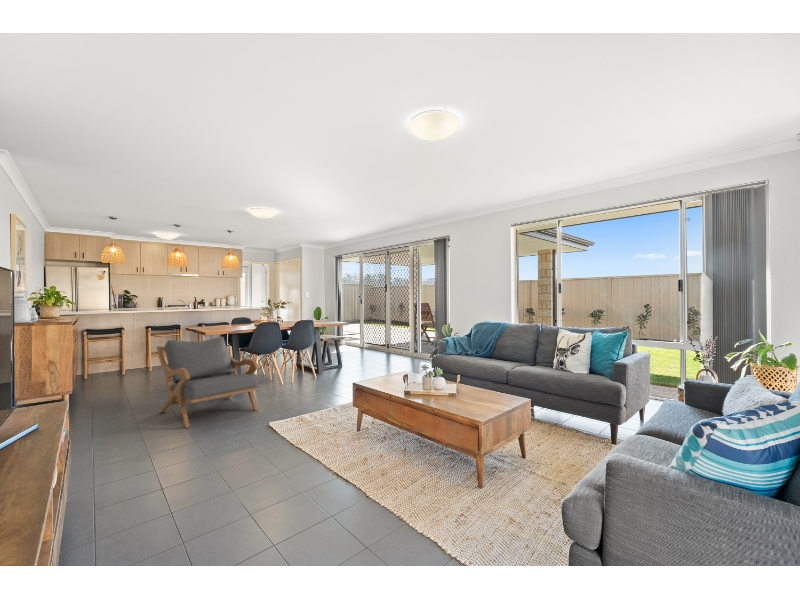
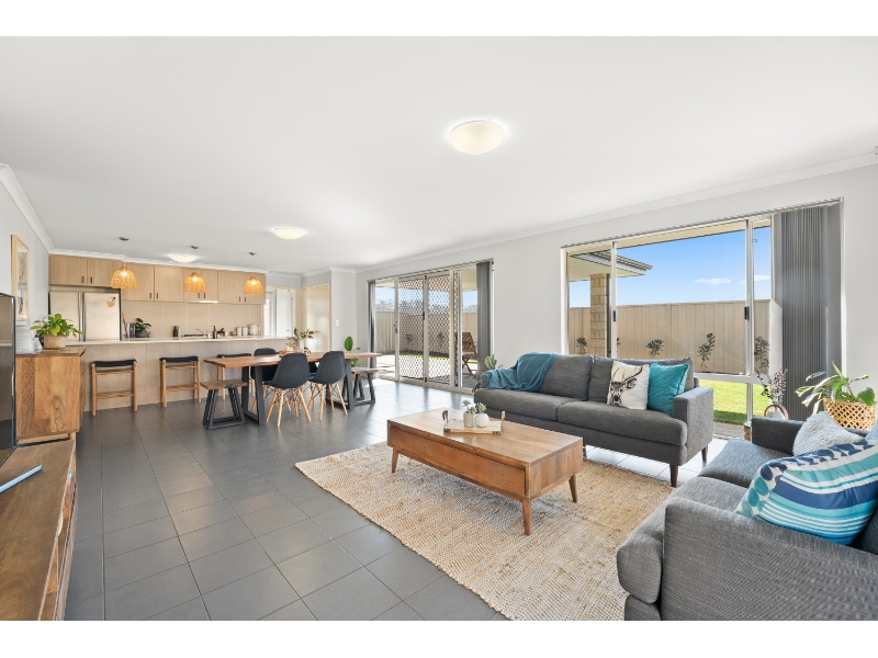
- armchair (208, 375)
